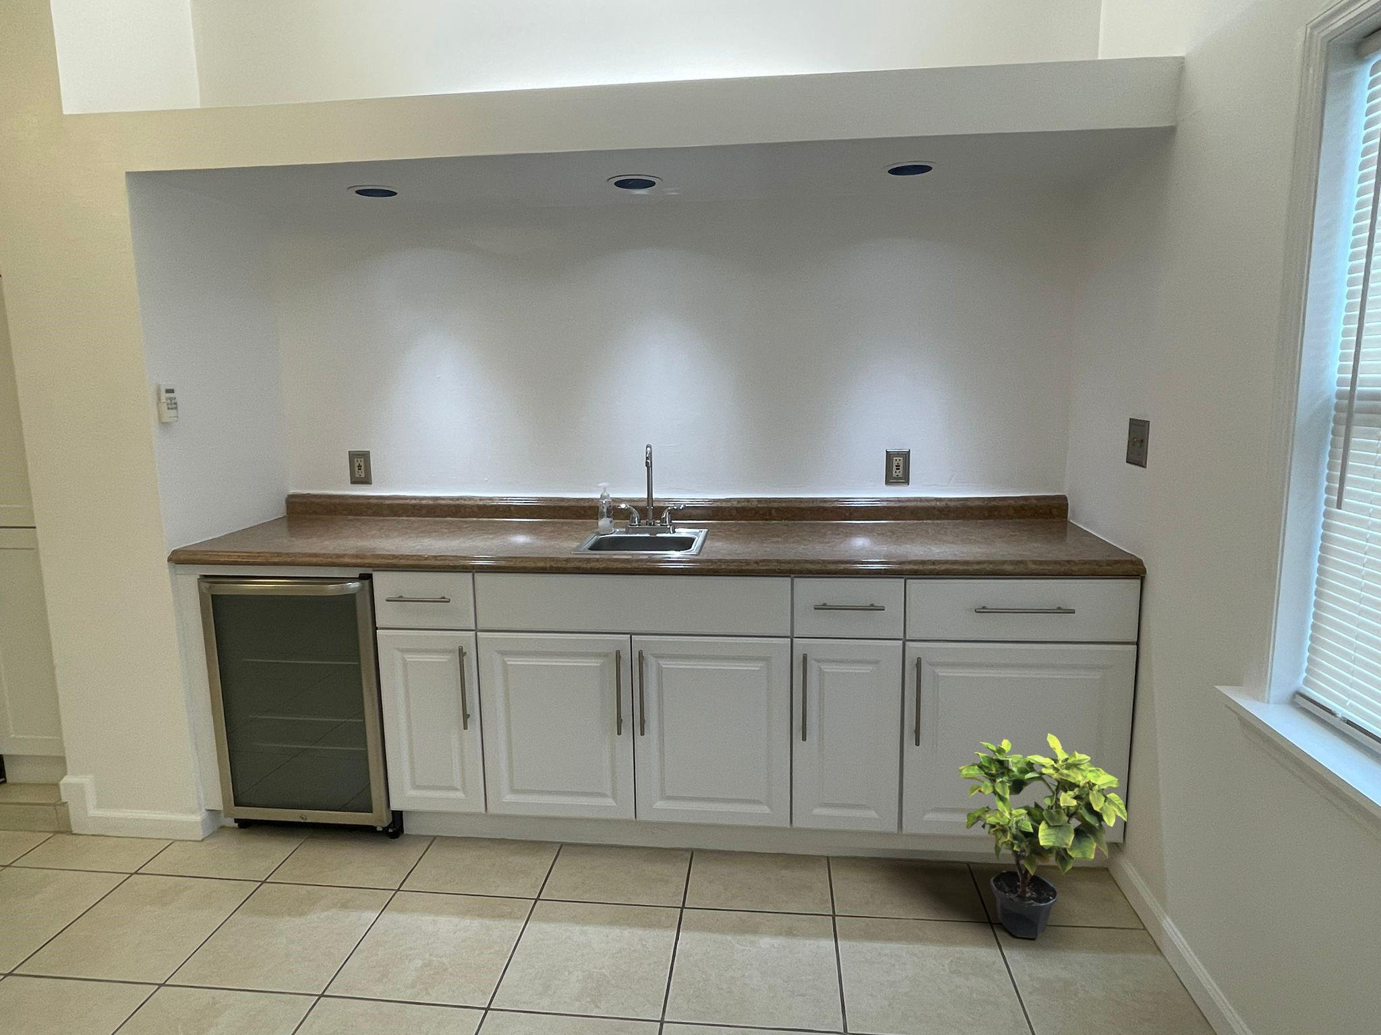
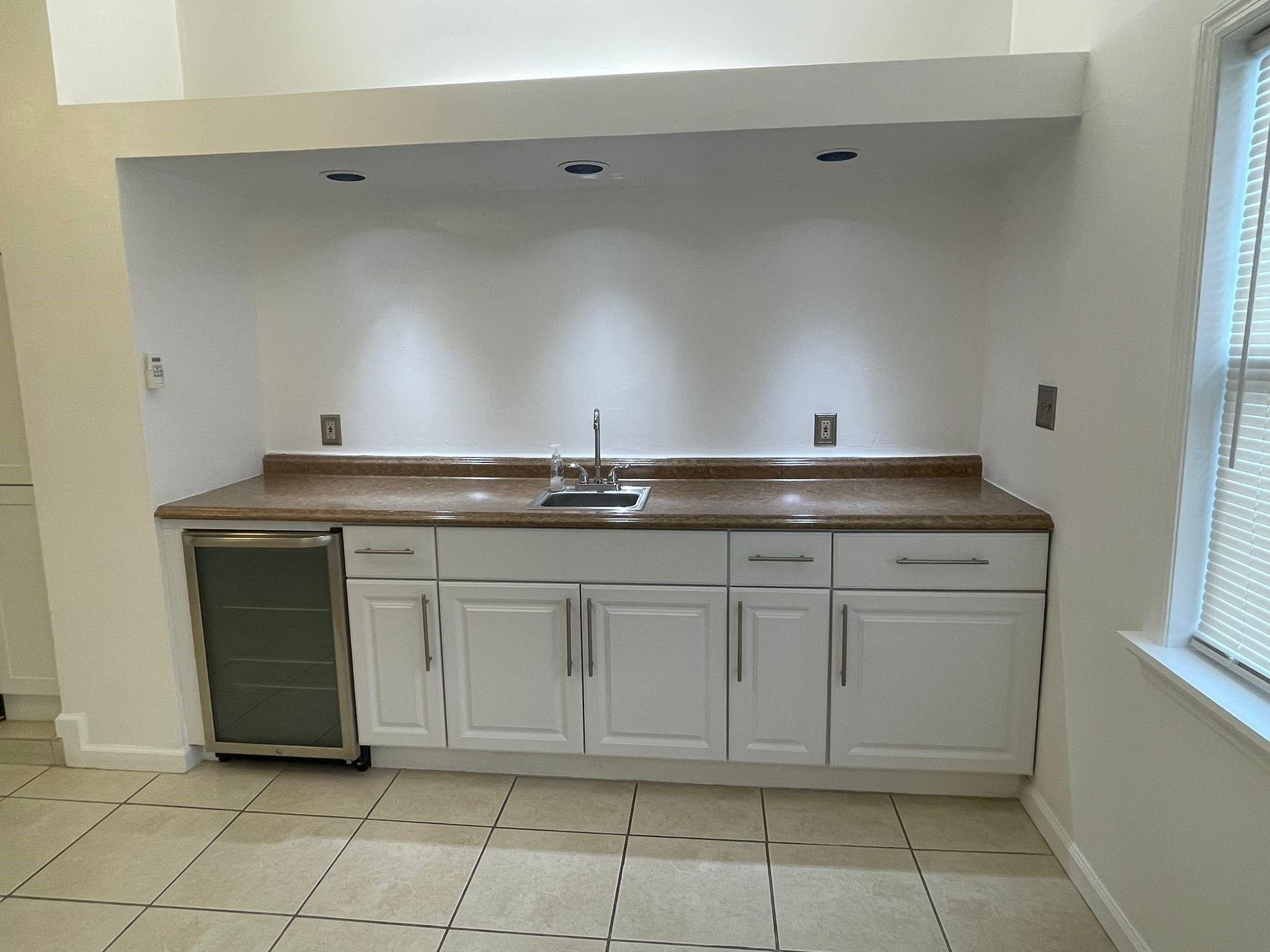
- potted plant (1038, 834)
